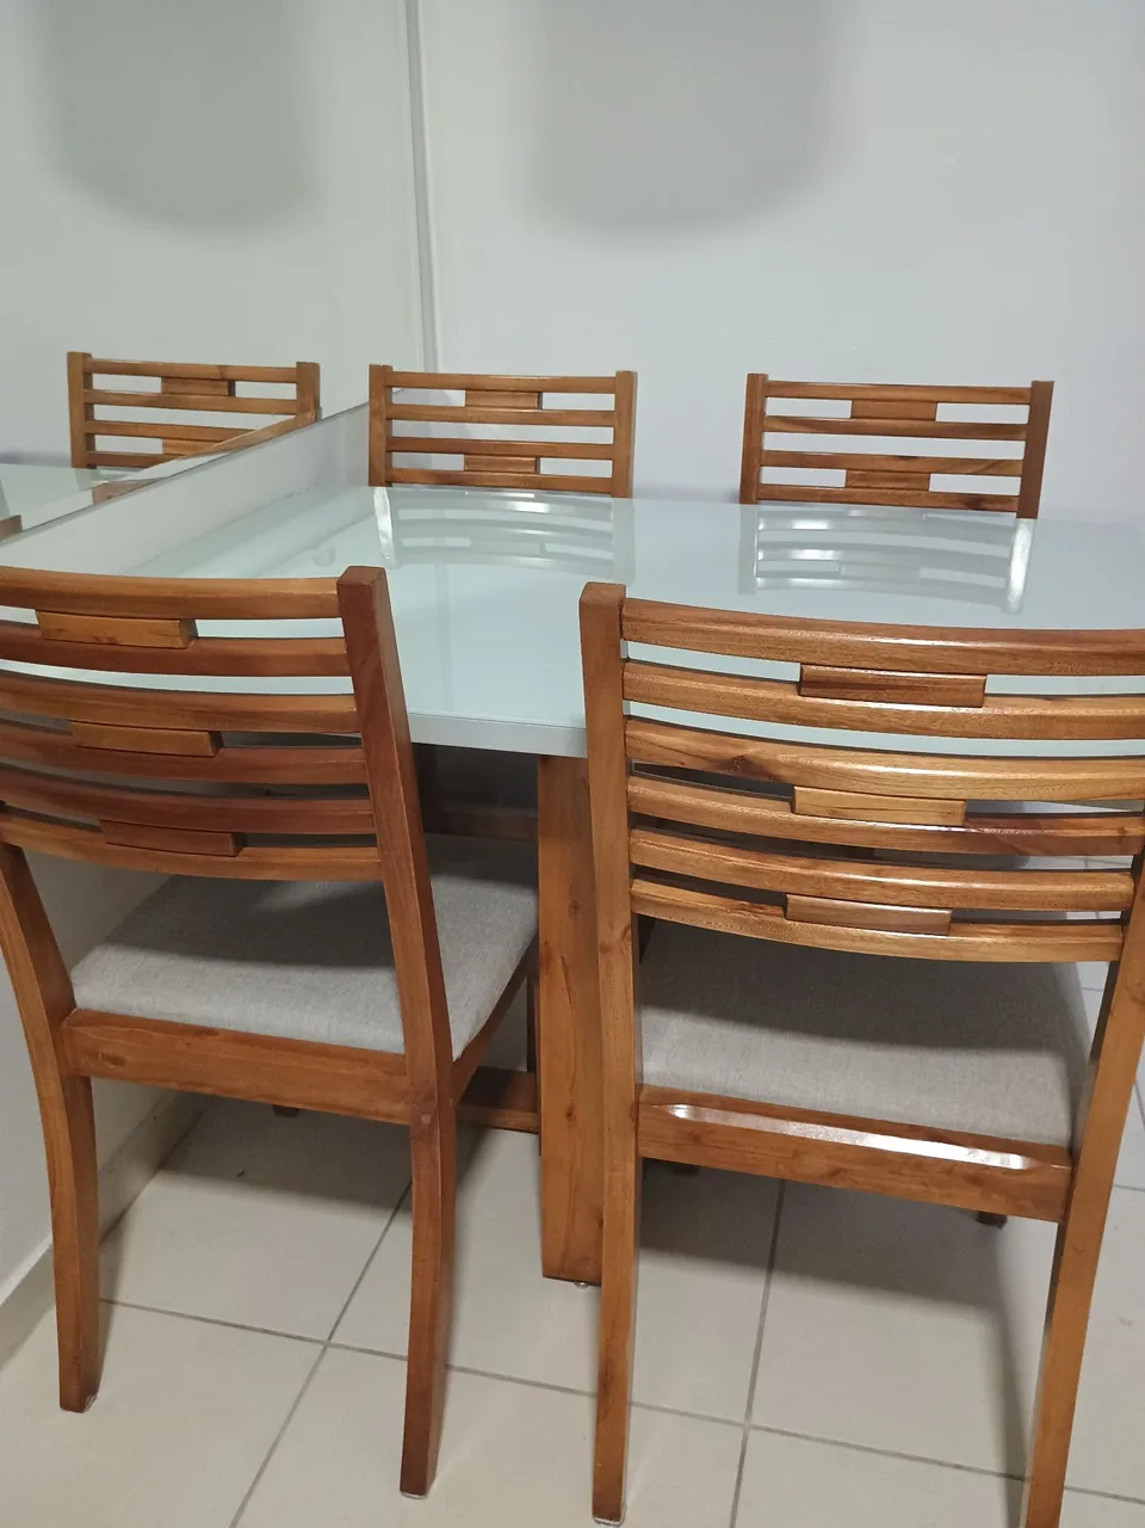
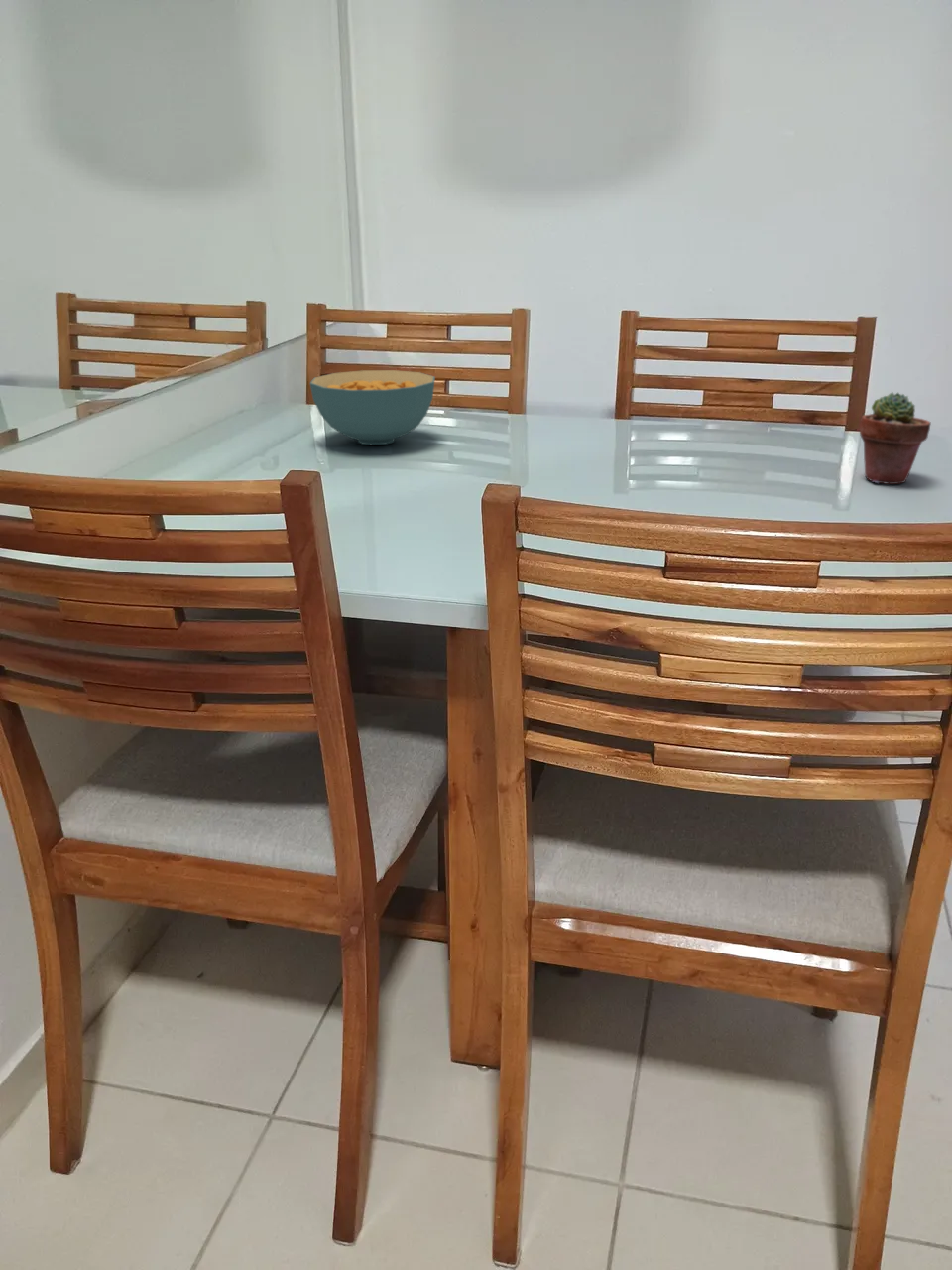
+ cereal bowl (375, 410)
+ potted succulent (892, 436)
